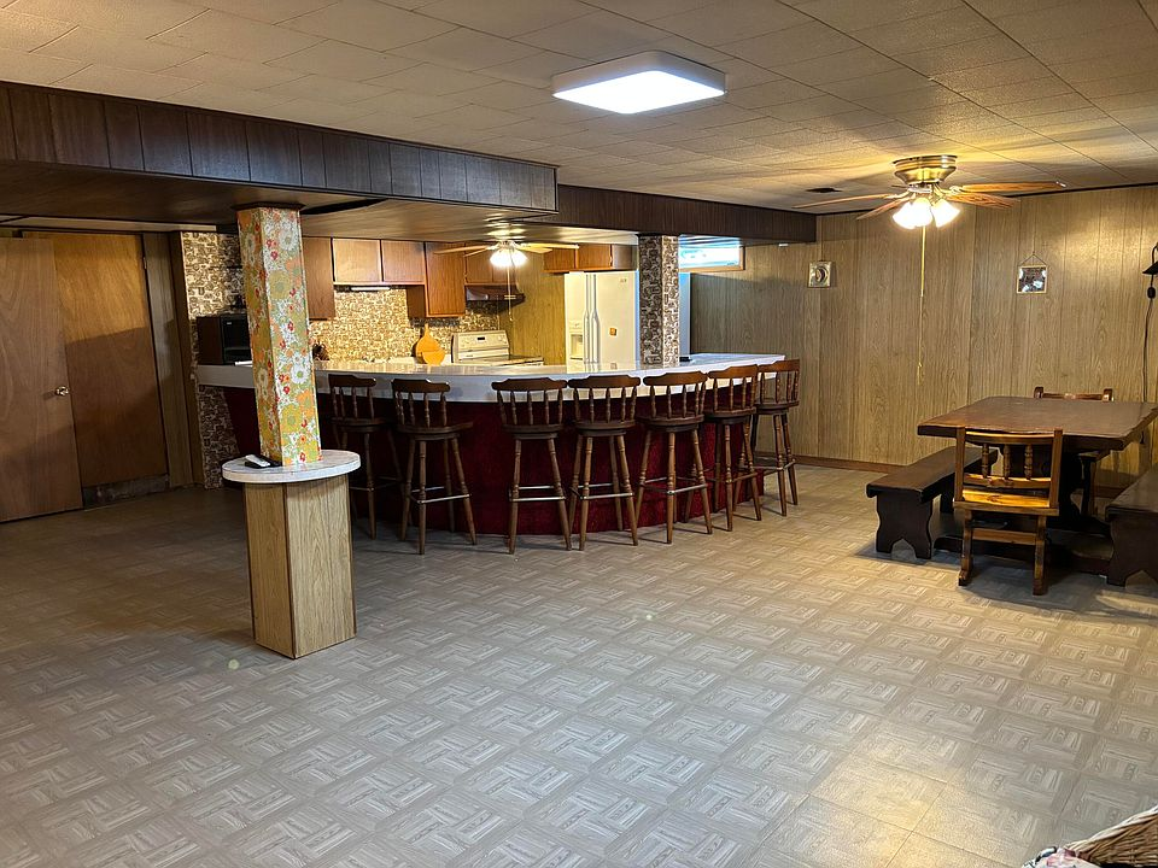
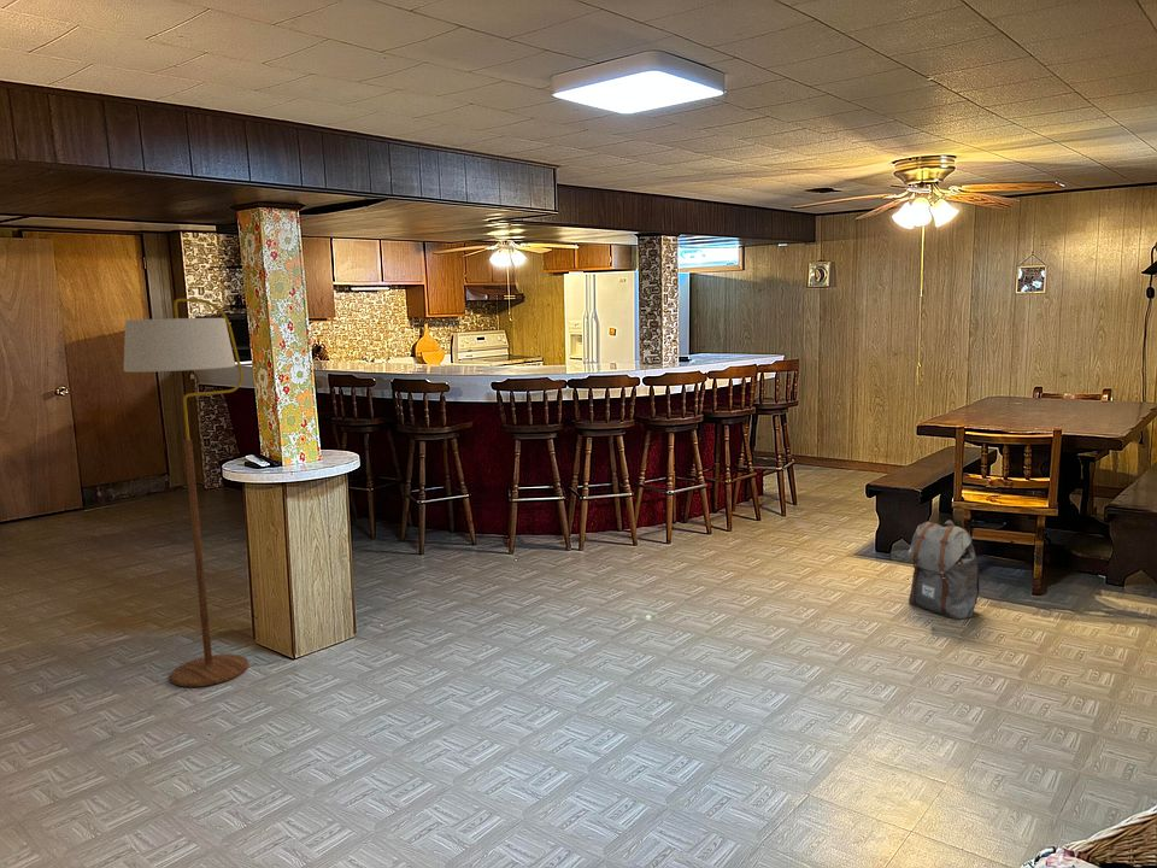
+ floor lamp (195, 488)
+ backpack (942, 564)
